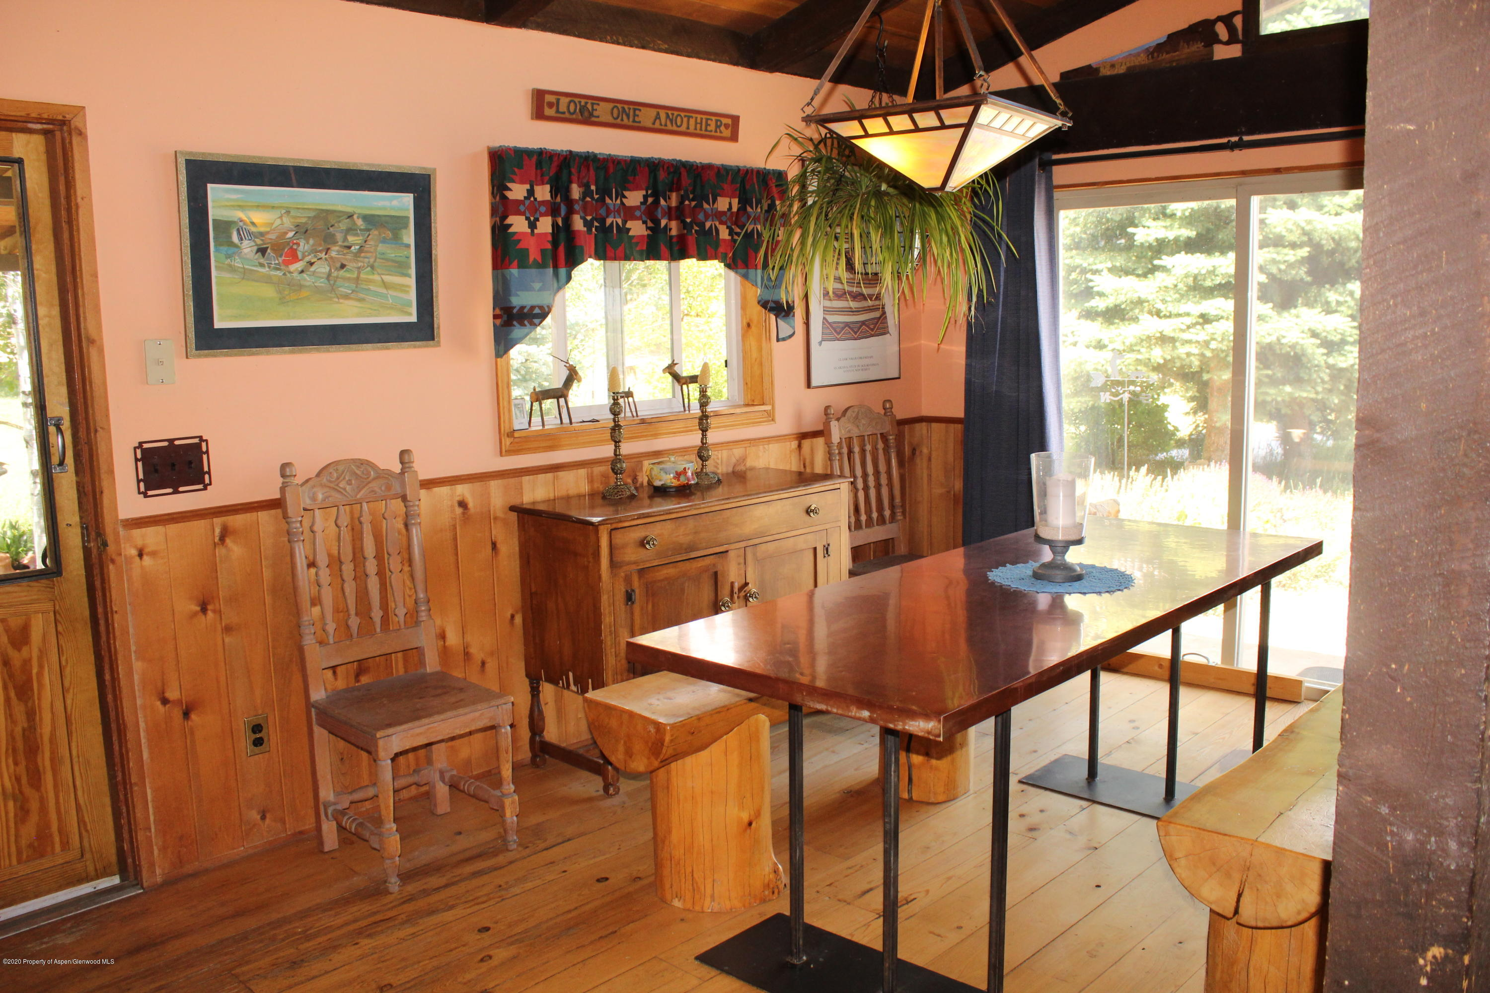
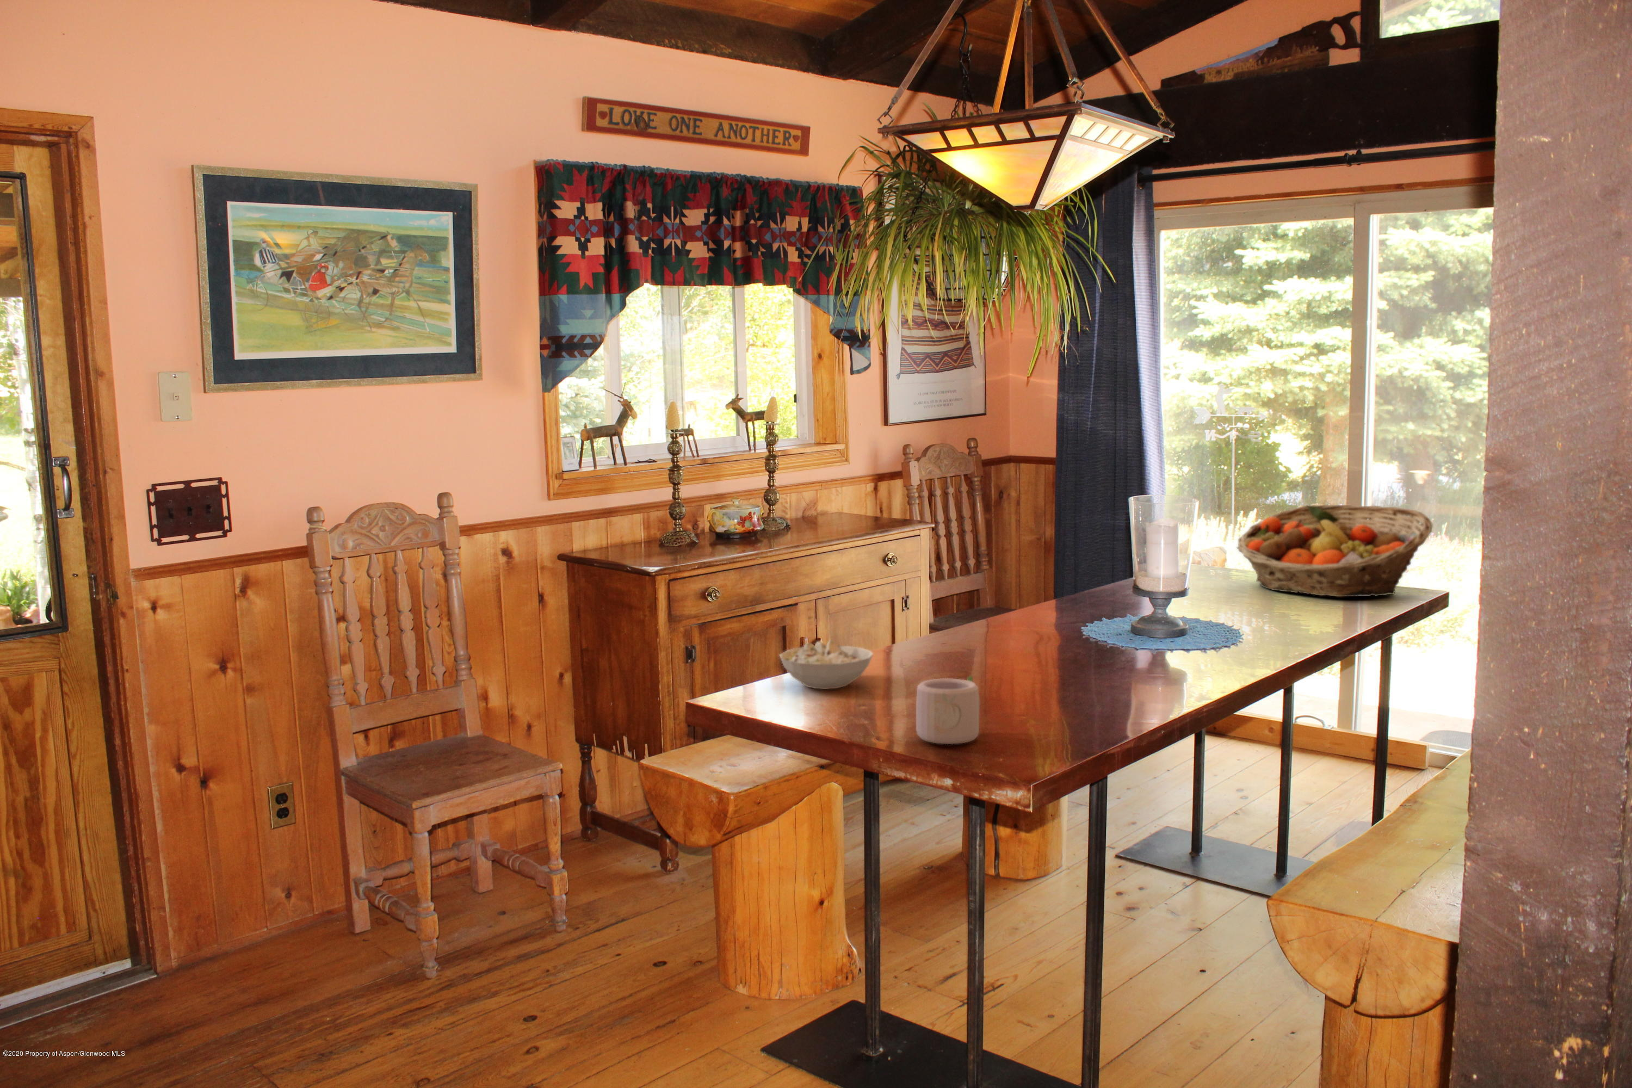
+ fruit basket (1331, 549)
+ bowl (826, 664)
+ mug (950, 708)
